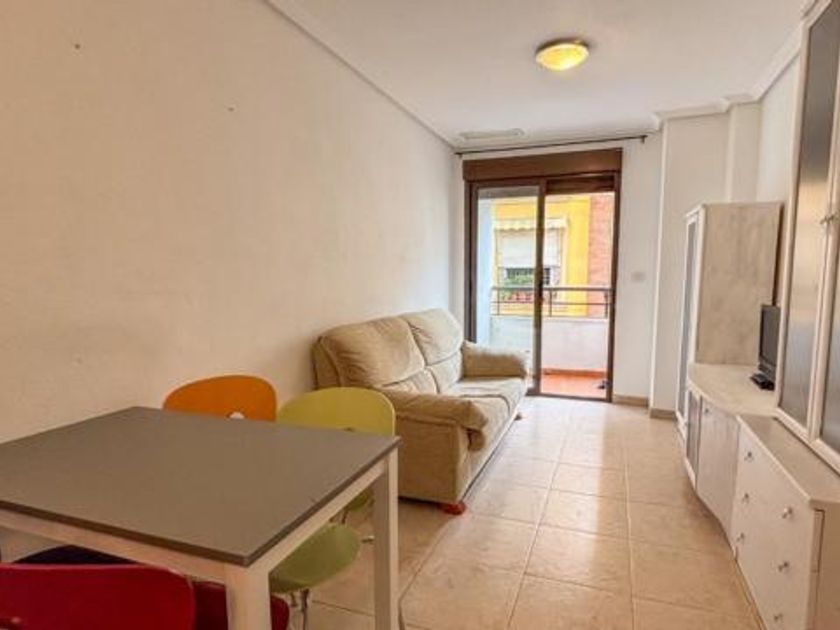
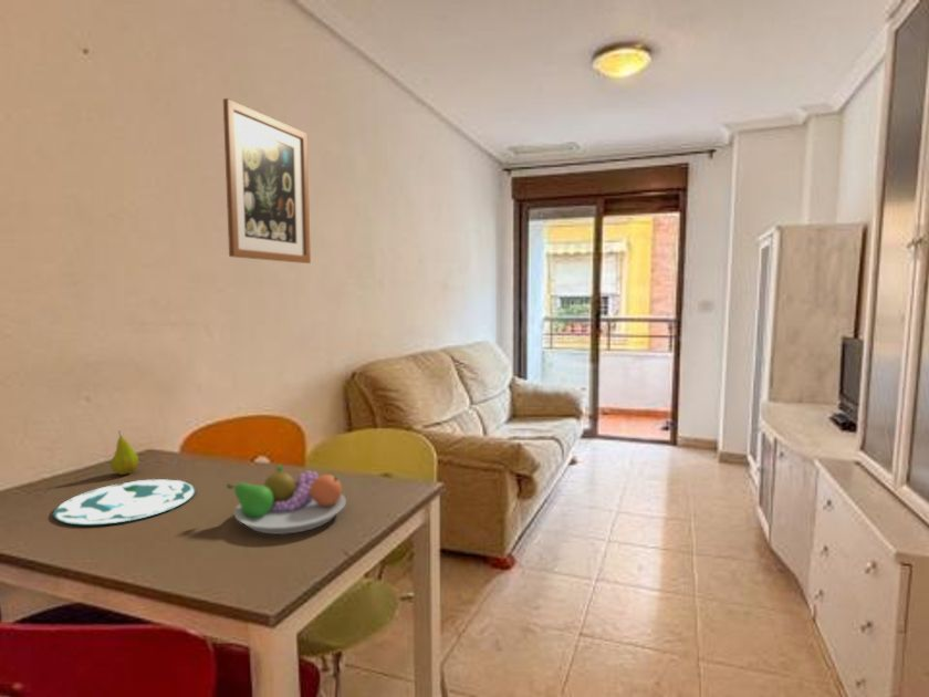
+ plate (128, 495)
+ fruit bowl (286, 495)
+ wall art (271, 189)
+ fruit (124, 451)
